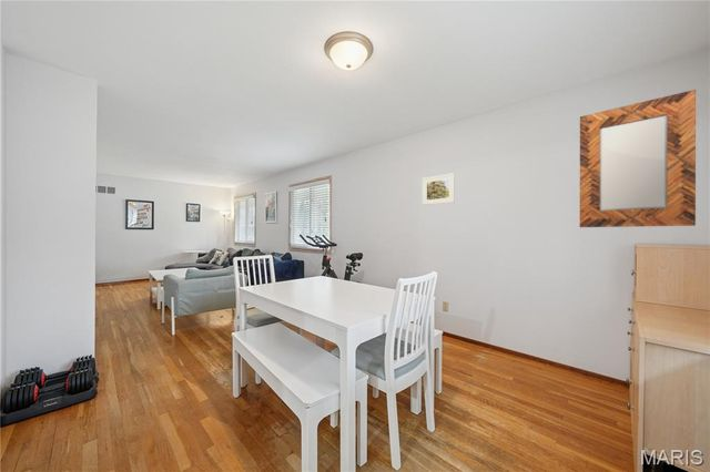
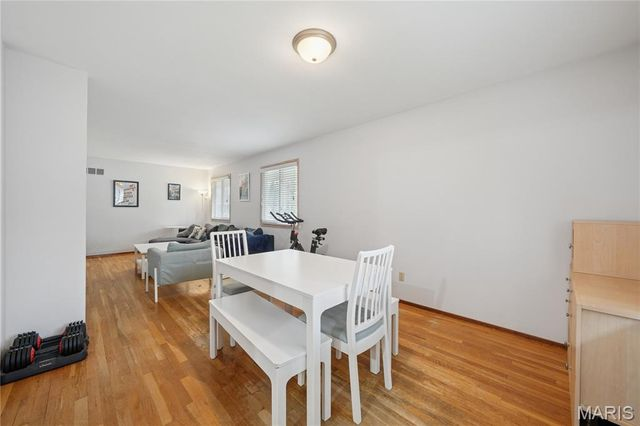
- home mirror (631, 165)
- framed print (437, 189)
